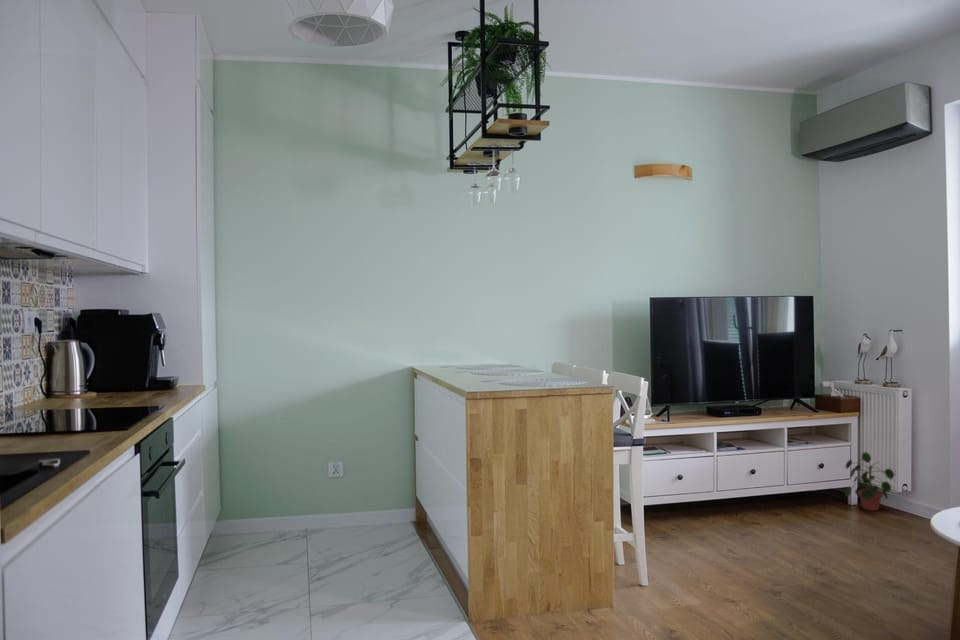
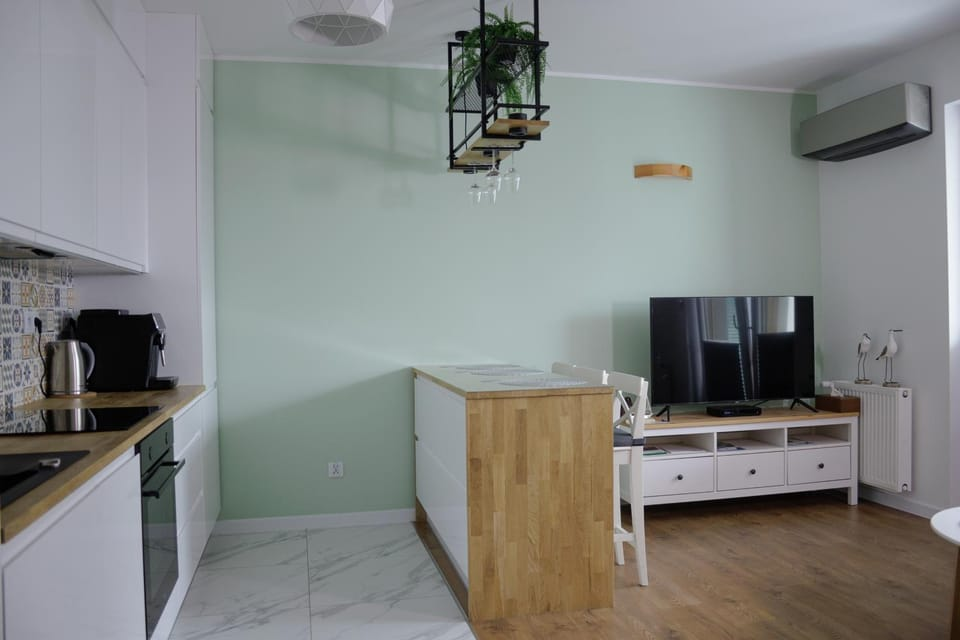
- potted plant (871, 479)
